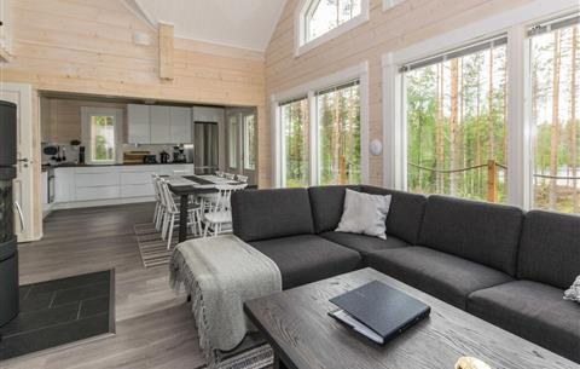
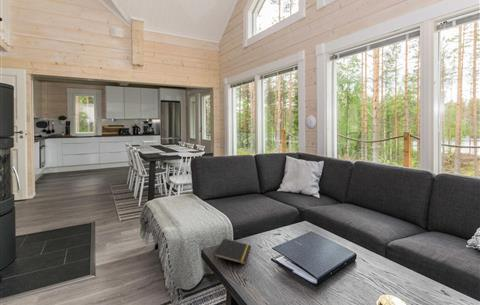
+ notepad (233, 250)
